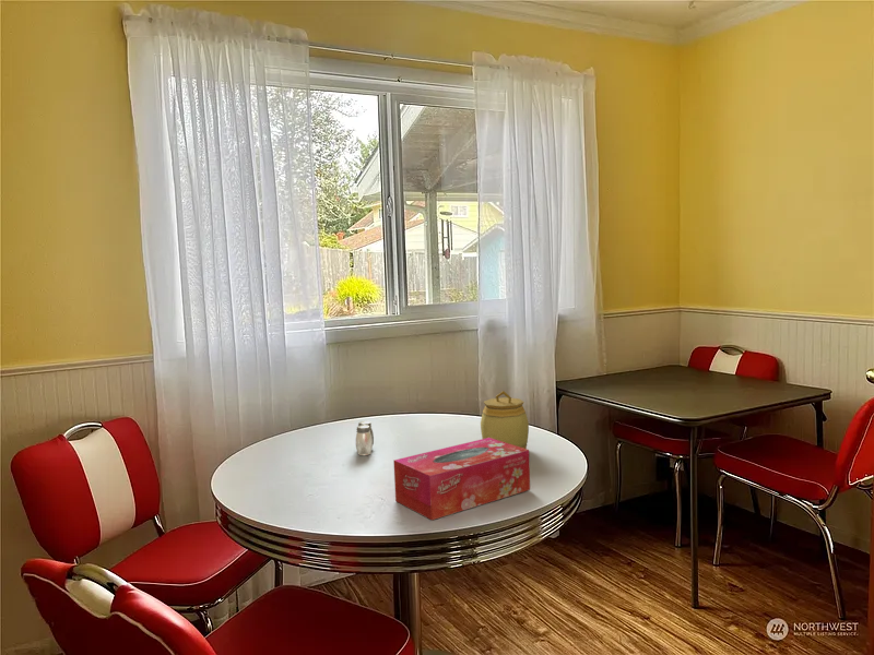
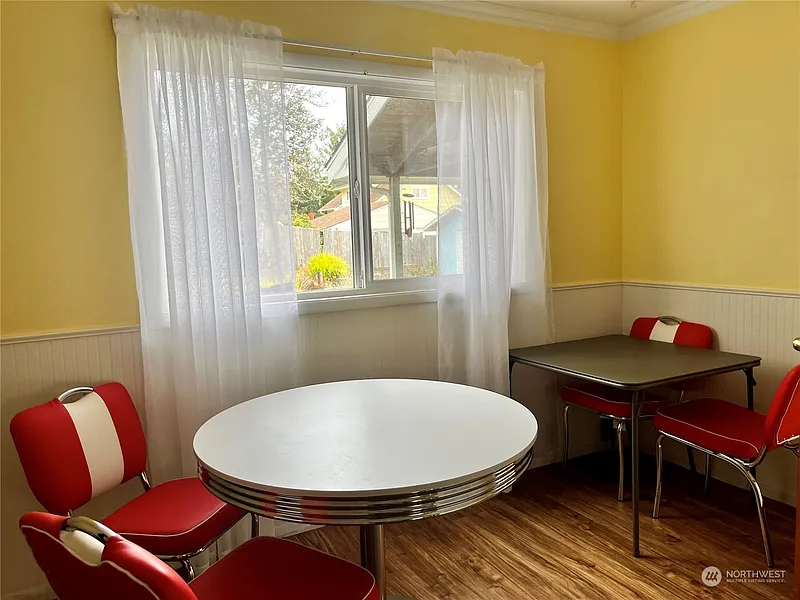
- tissue box (462, 475)
- jar (504, 420)
- salt and pepper shaker (364, 437)
